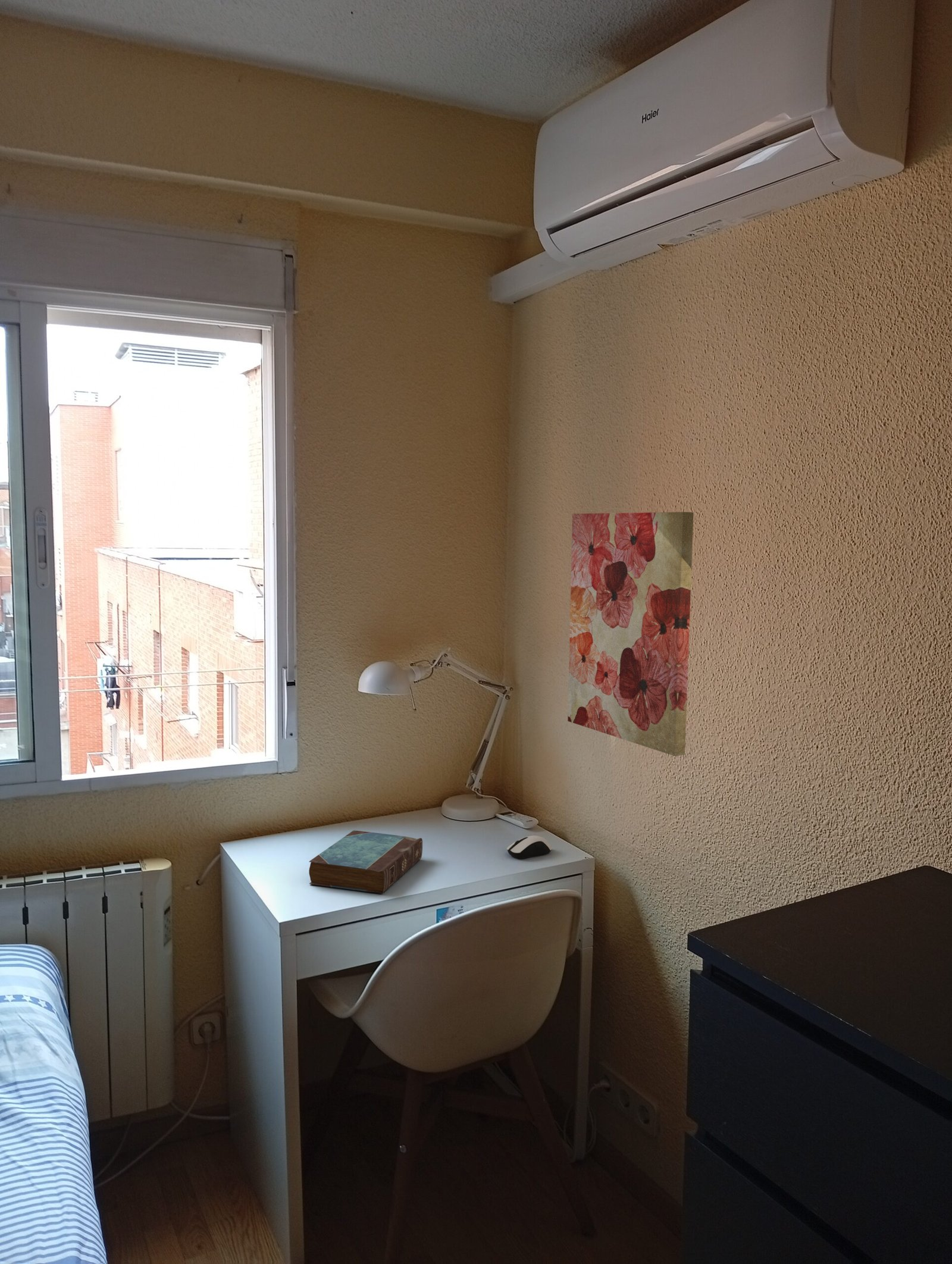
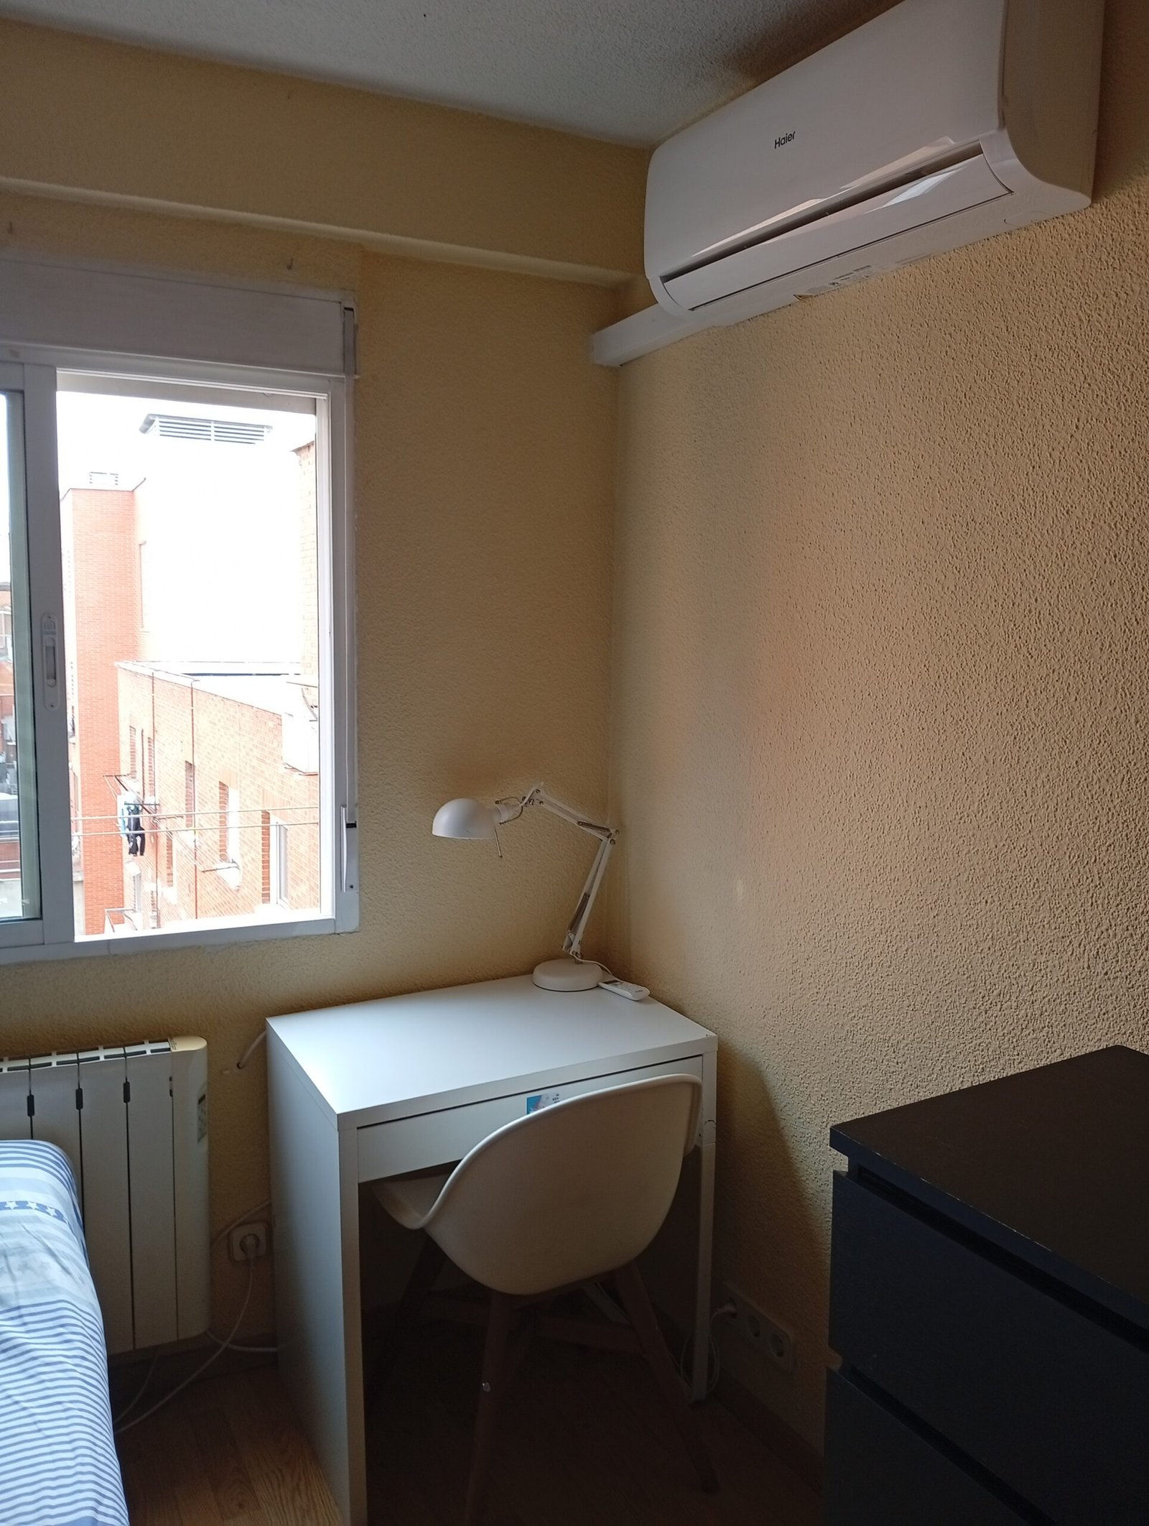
- book (367, 860)
- wall art (625, 626)
- computer mouse (530, 844)
